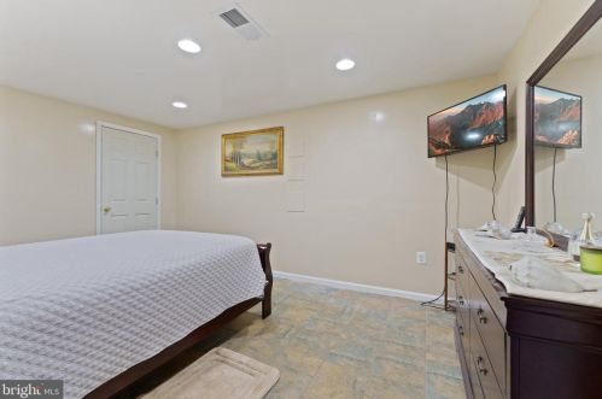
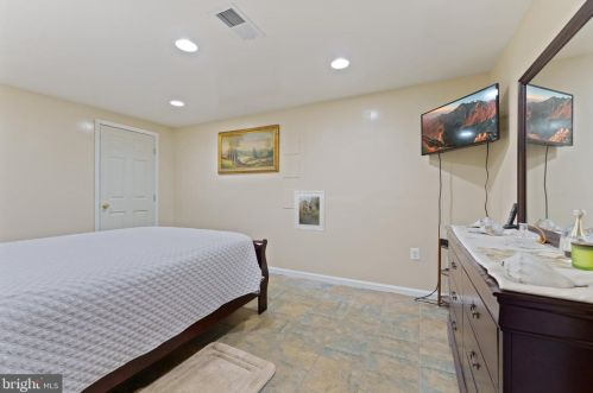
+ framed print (309, 210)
